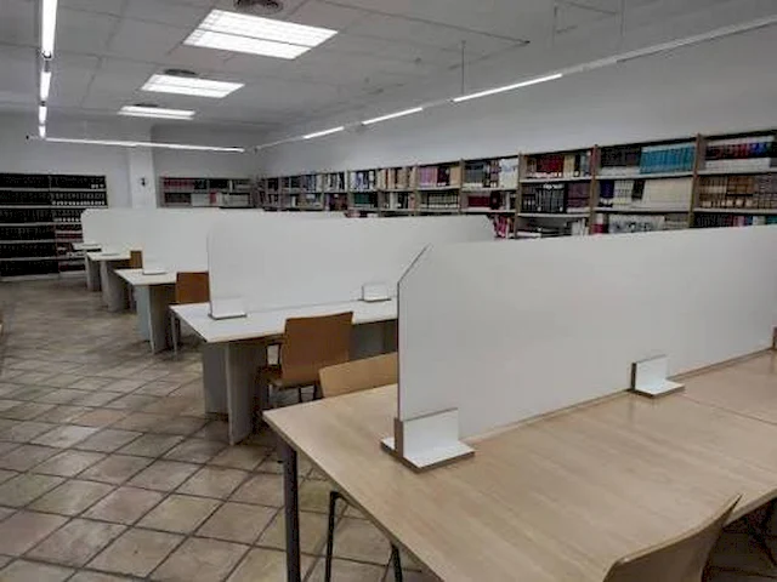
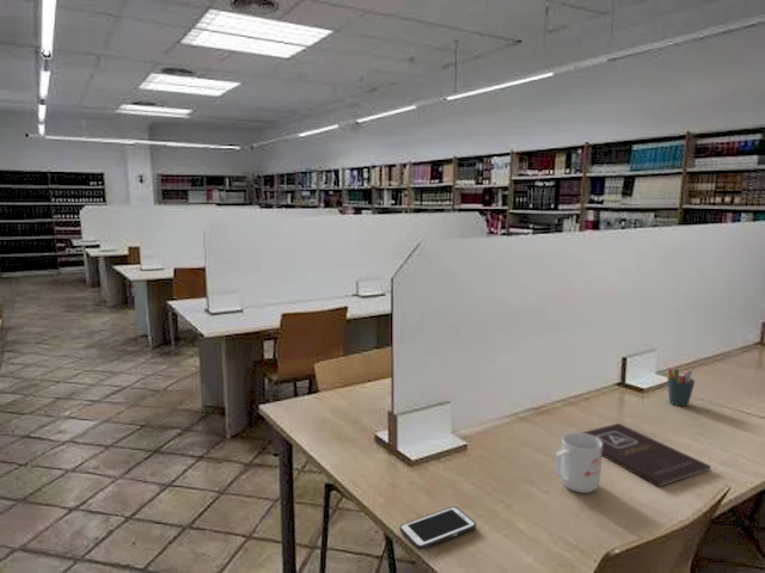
+ pen holder (679, 384)
+ cell phone (437, 526)
+ book (636, 451)
+ mug (575, 463)
